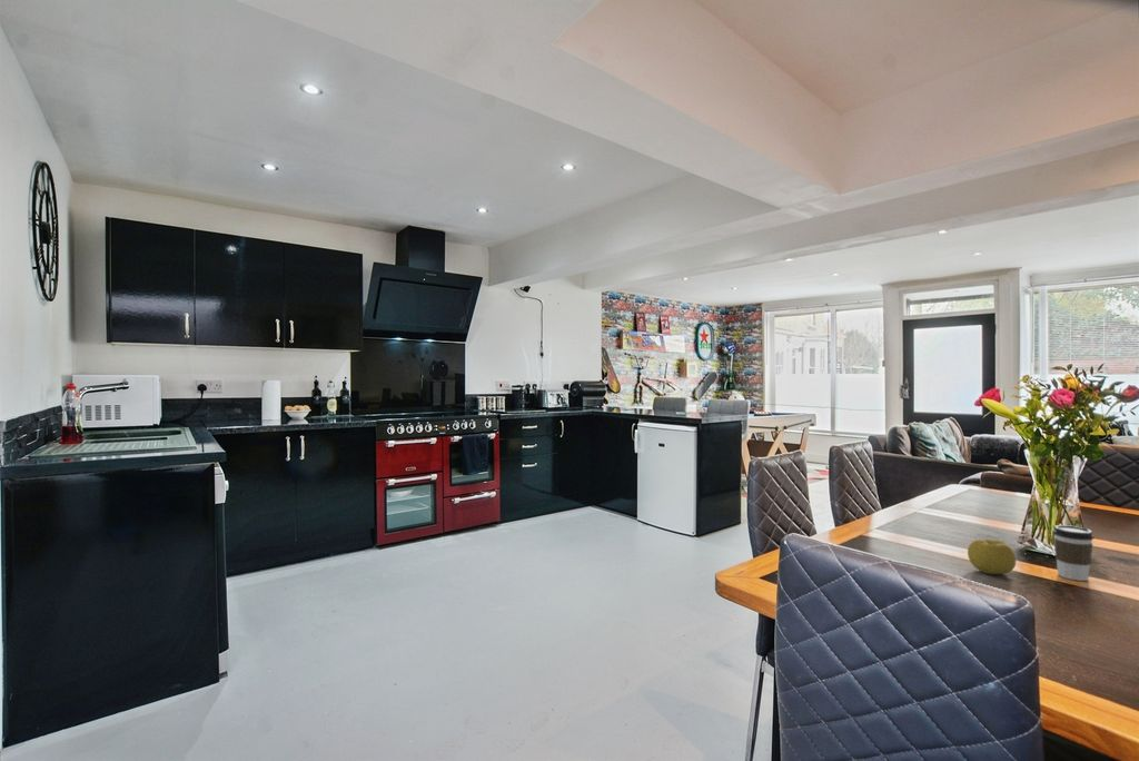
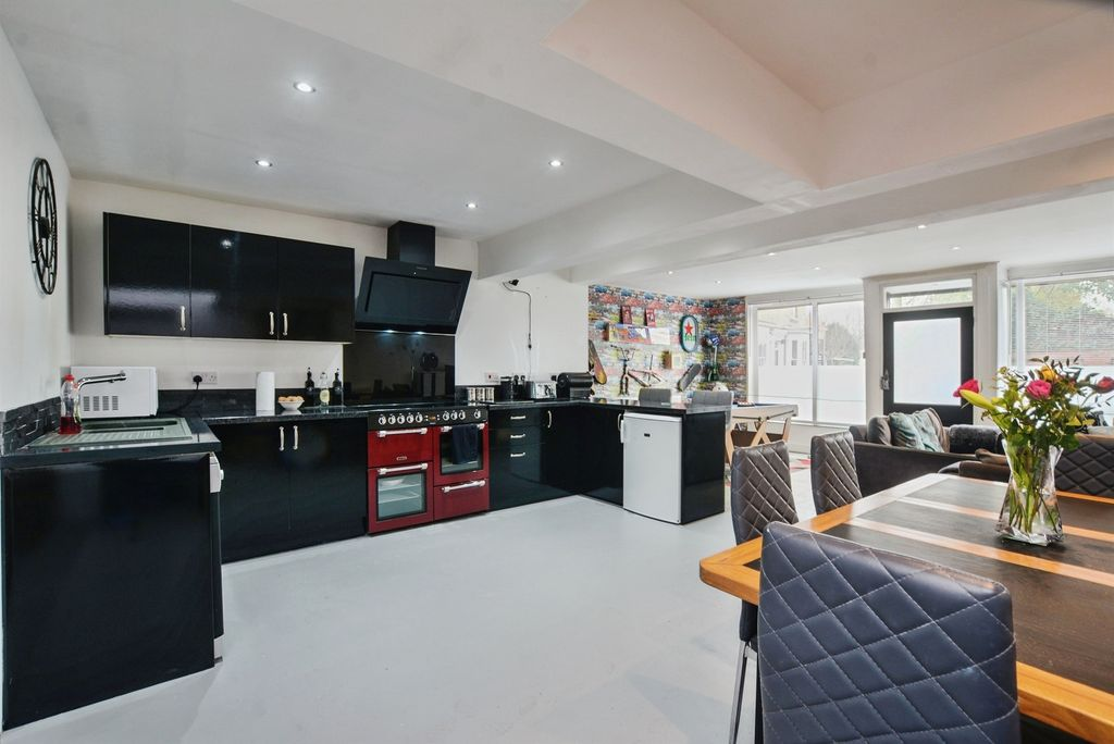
- fruit (991, 556)
- coffee cup (1072, 552)
